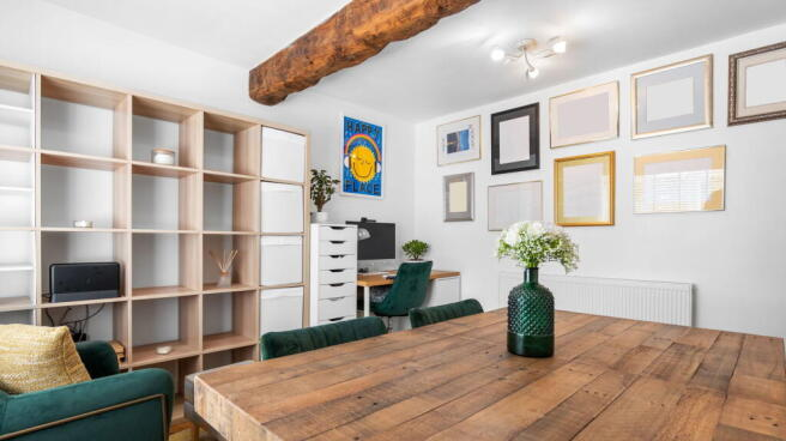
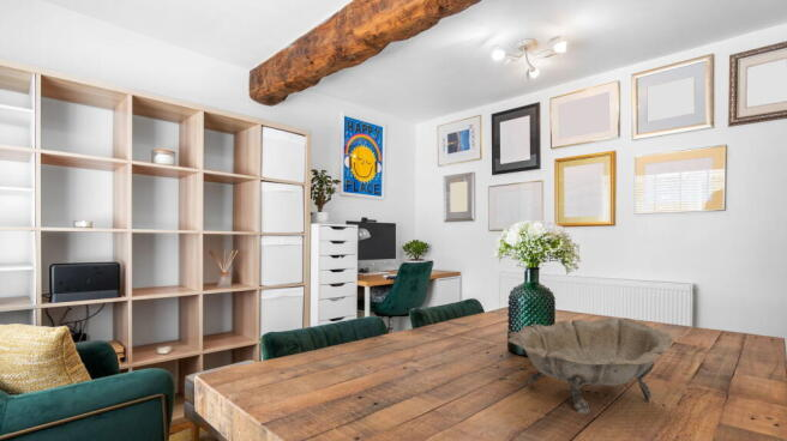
+ decorative bowl (588, 361)
